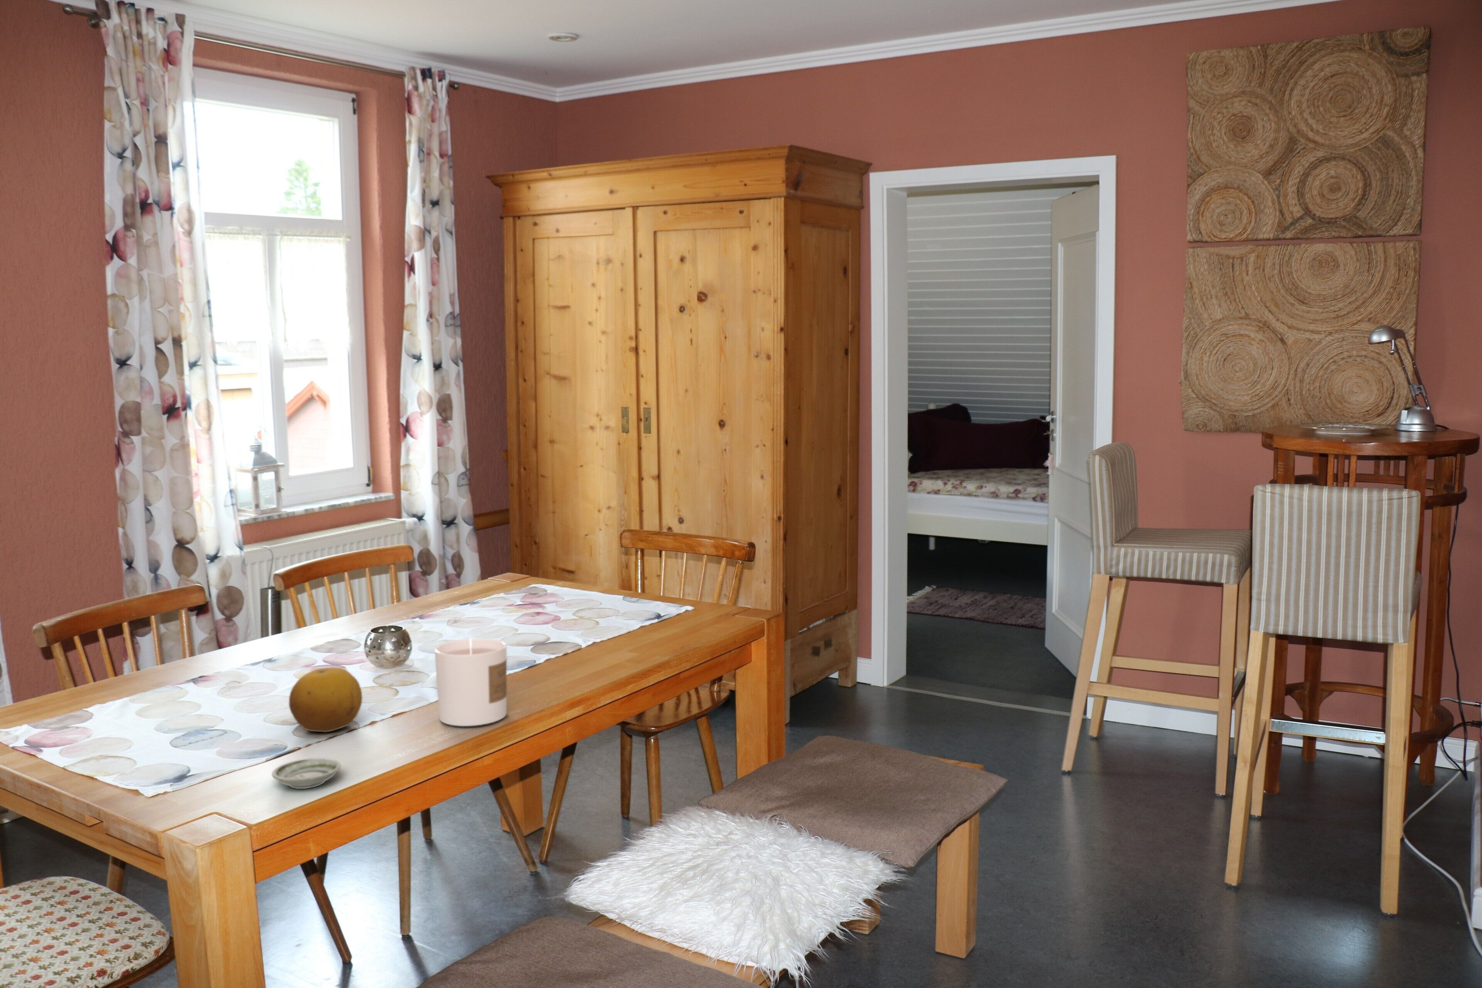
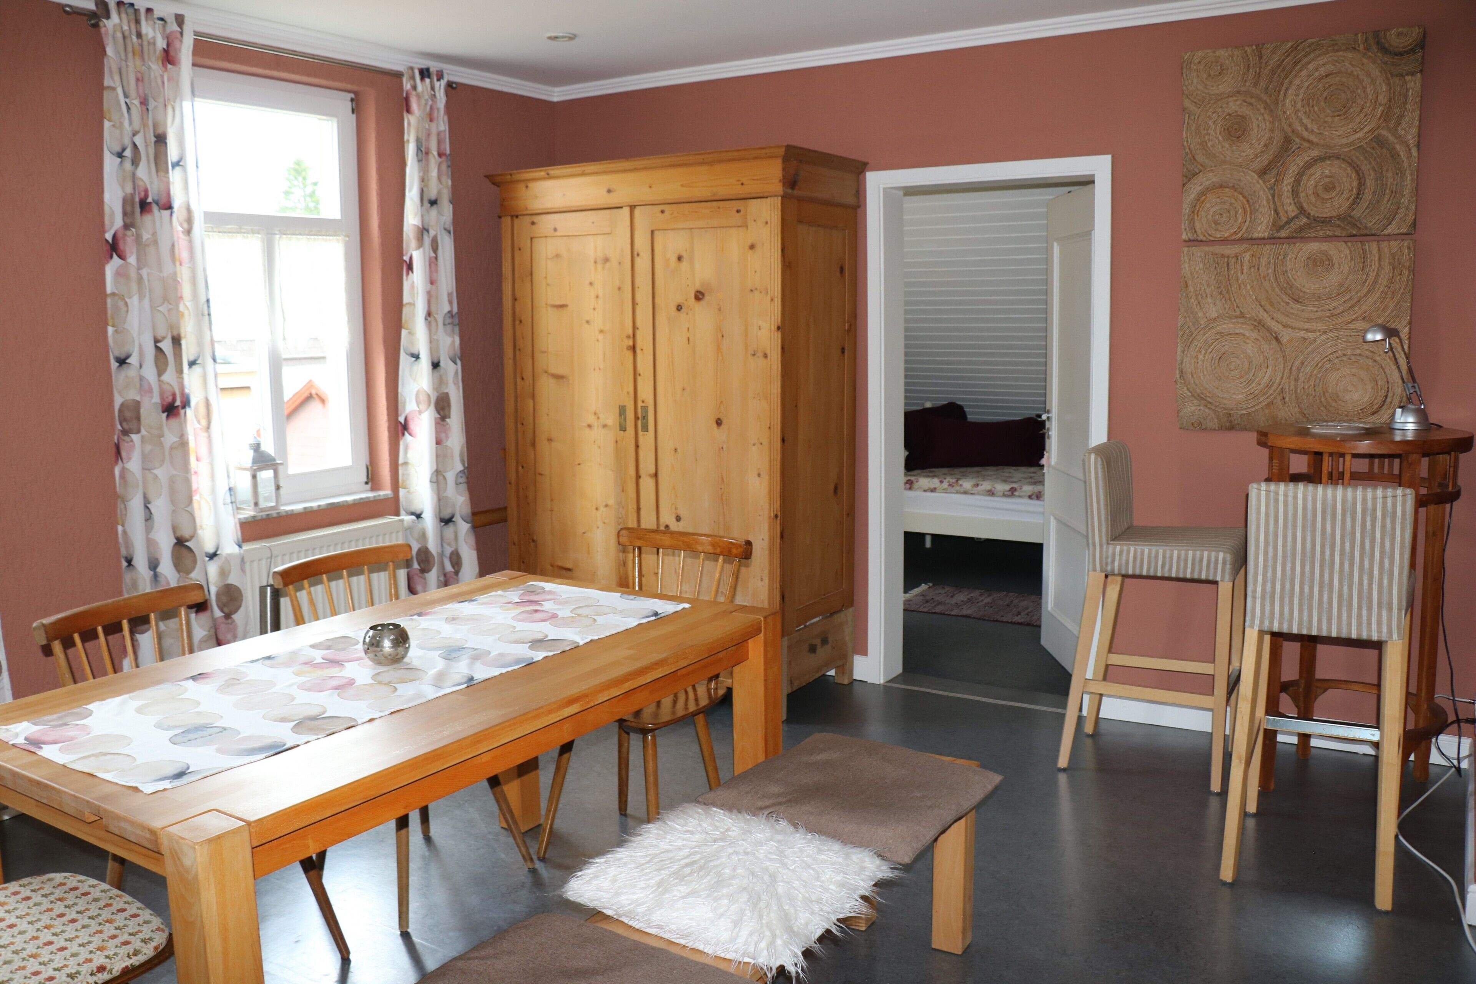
- fruit (326, 699)
- candle (472, 675)
- saucer (307, 775)
